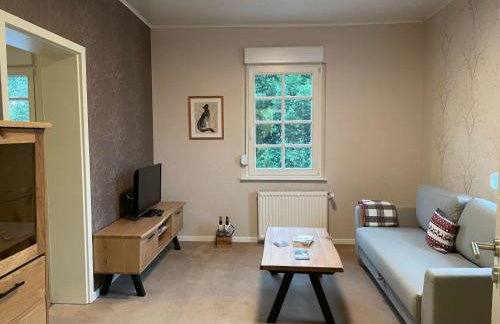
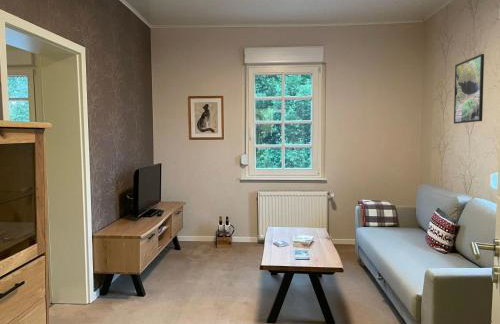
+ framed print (467, 91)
